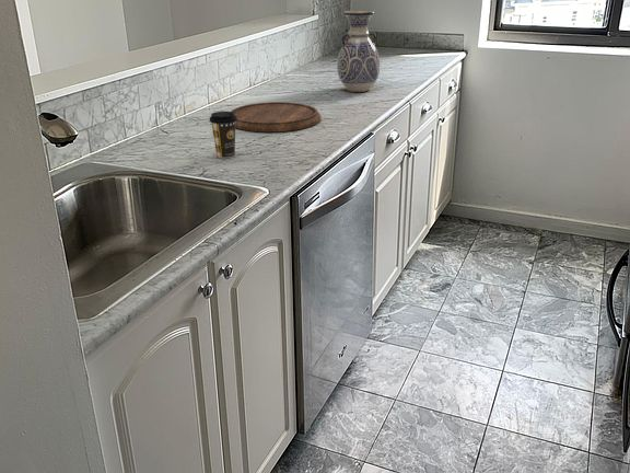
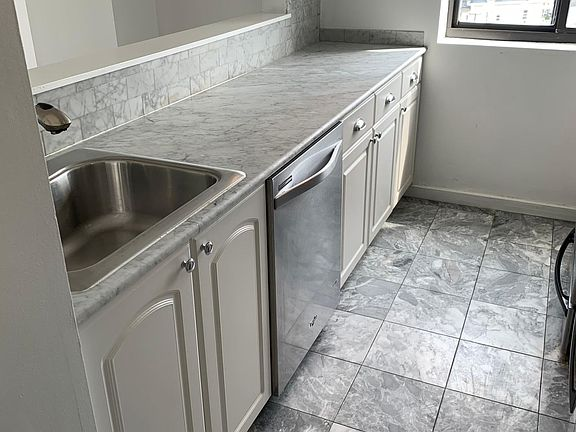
- cutting board (273, 115)
- vase (358, 50)
- coffee cup (224, 135)
